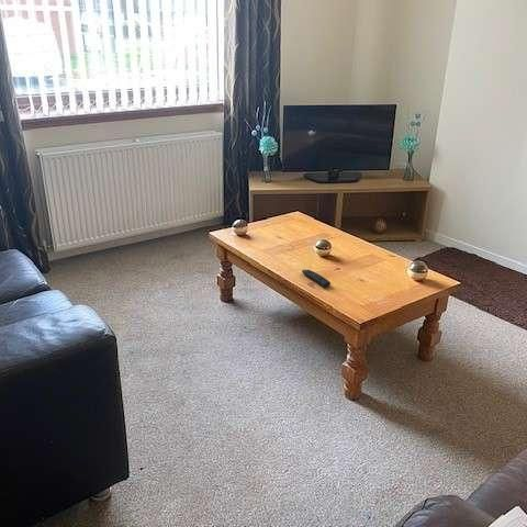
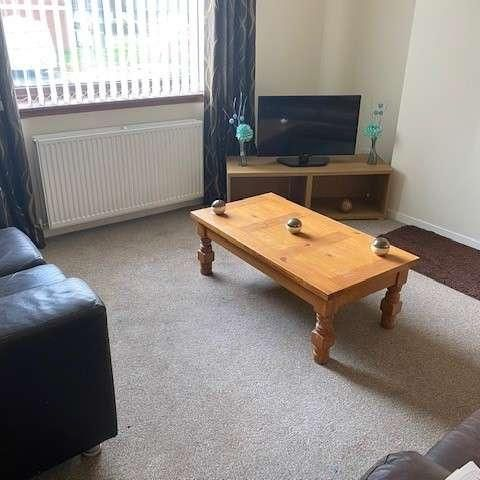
- remote control (314, 277)
